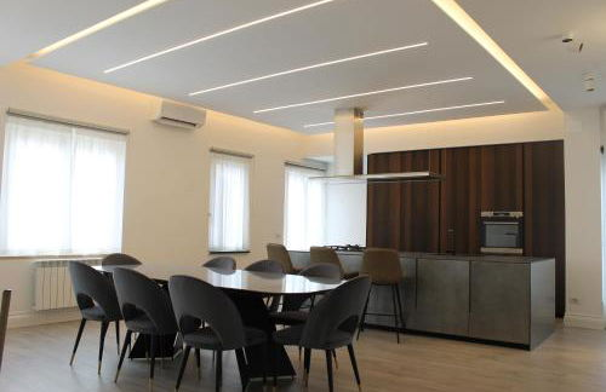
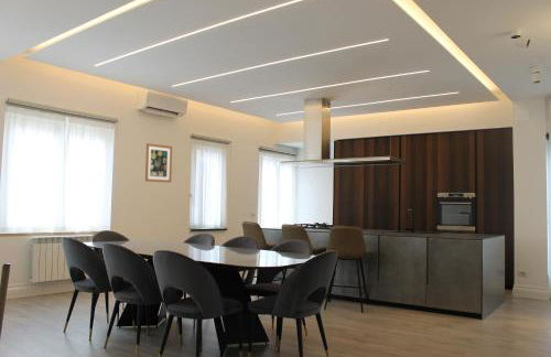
+ wall art (159, 163)
